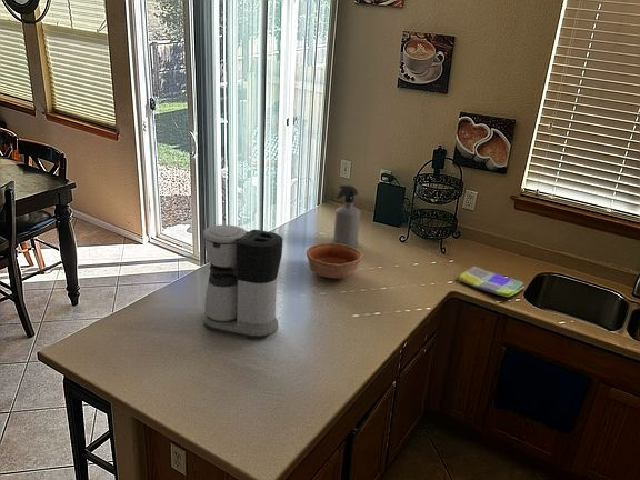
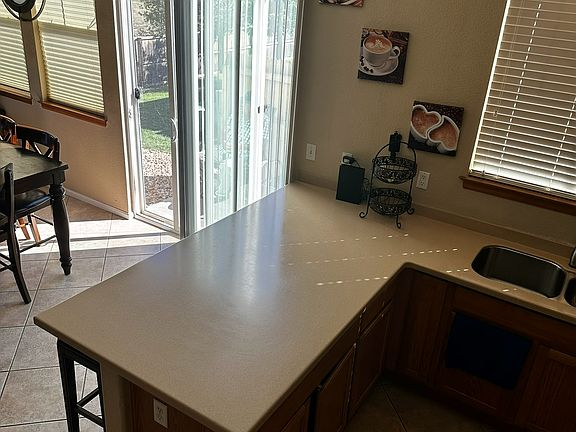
- bowl (333, 263)
- coffee maker (243, 278)
- dish towel (490, 281)
- spray bottle (346, 214)
